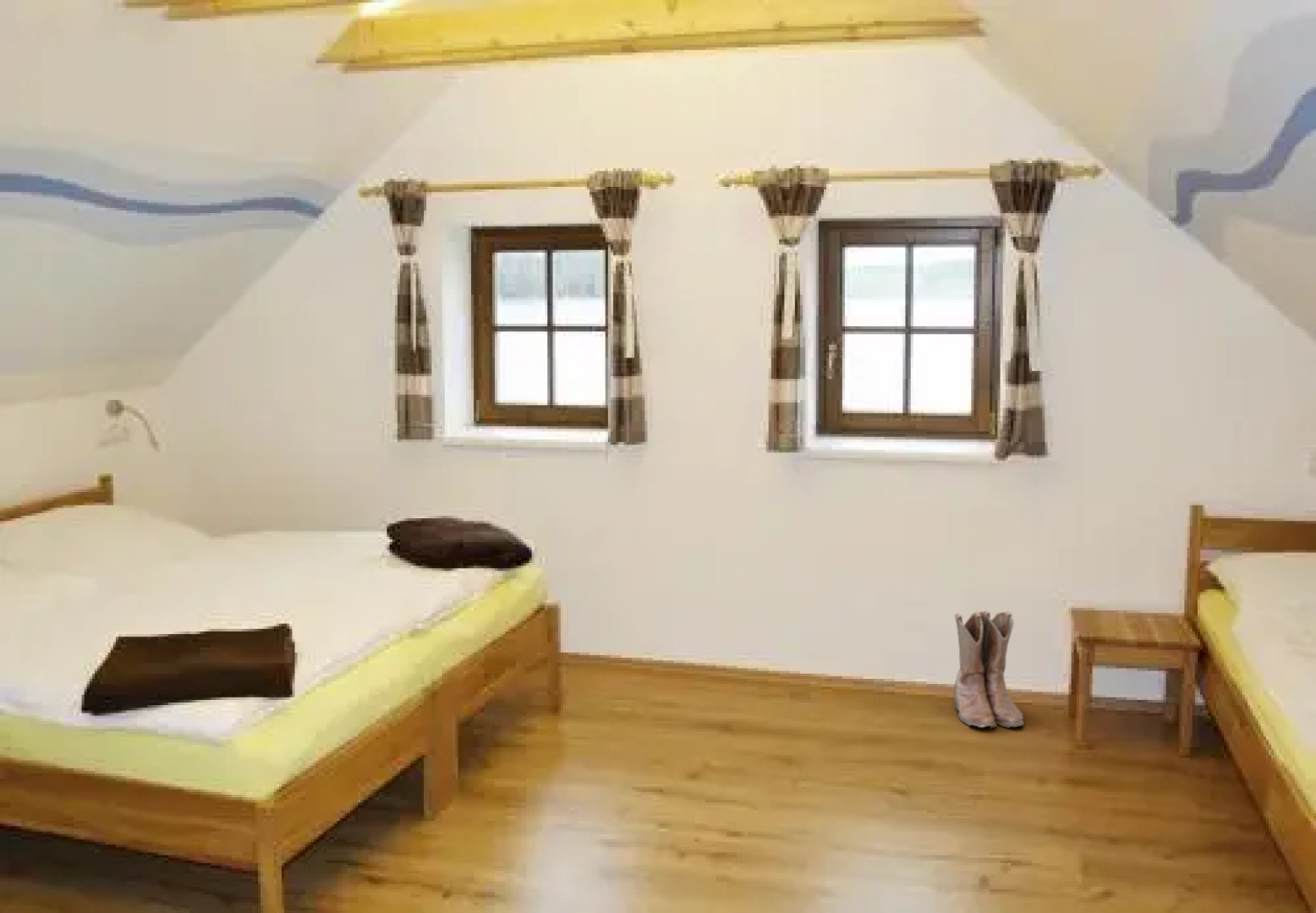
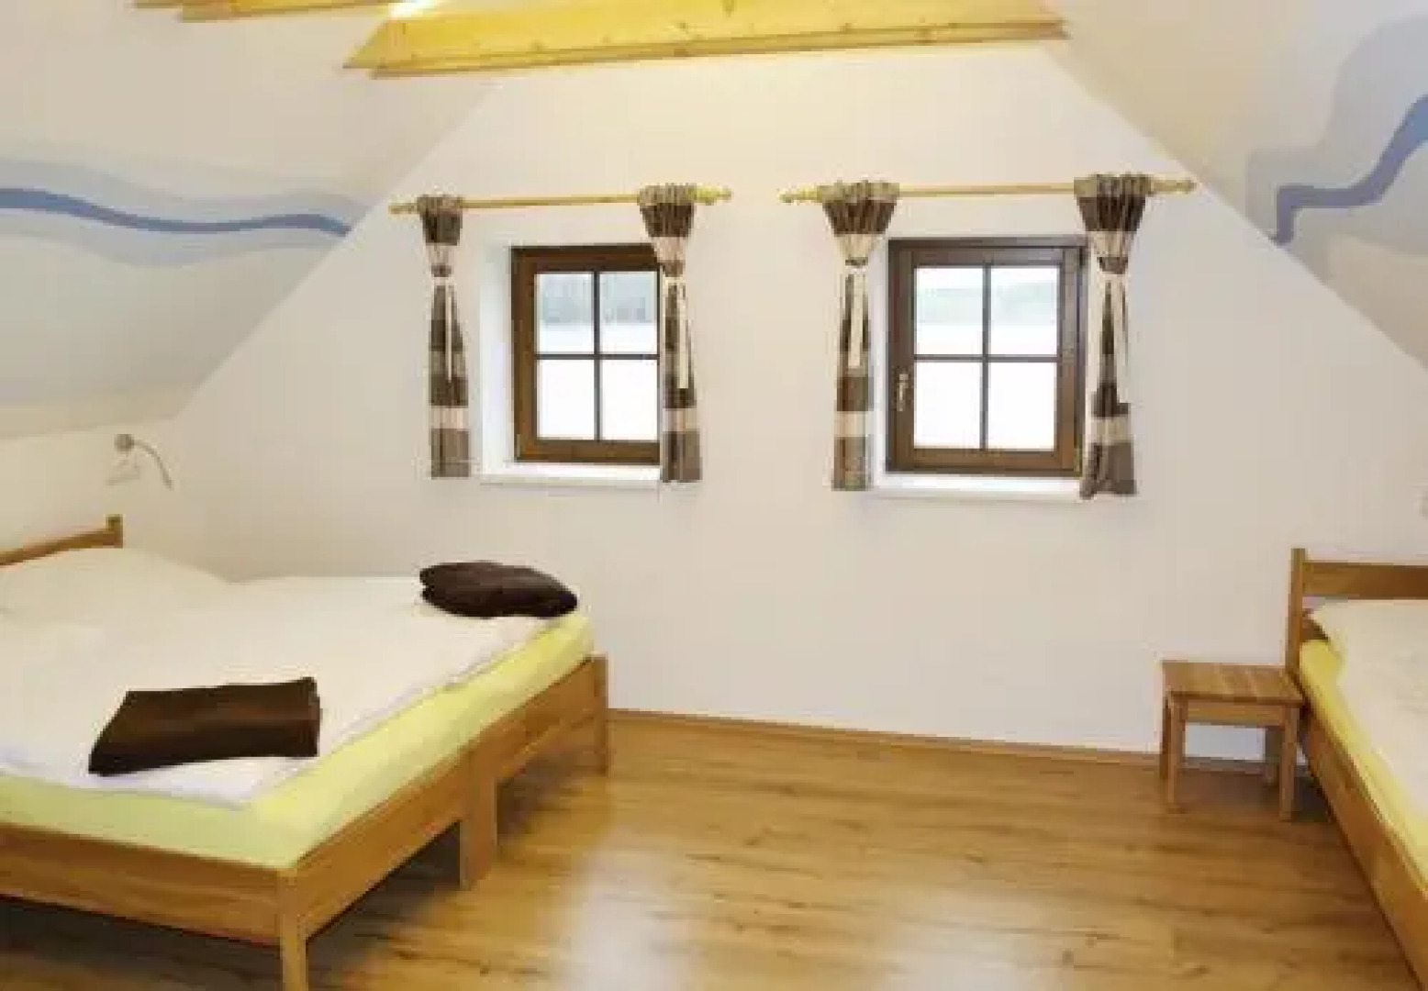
- boots (989, 665)
